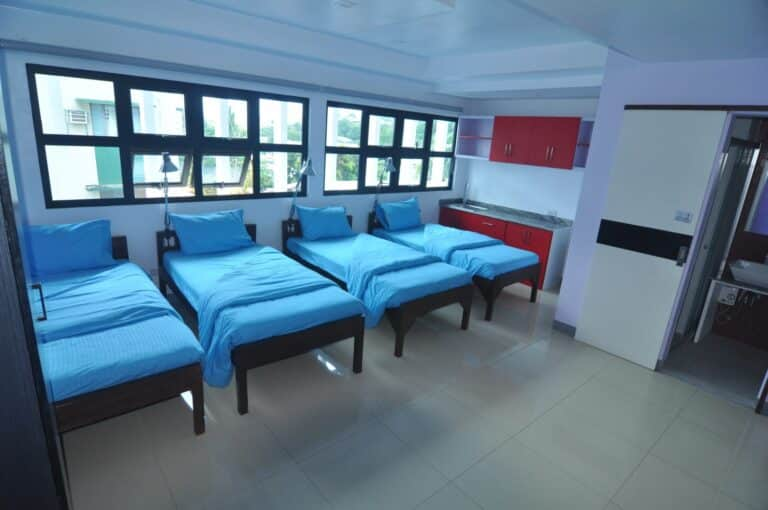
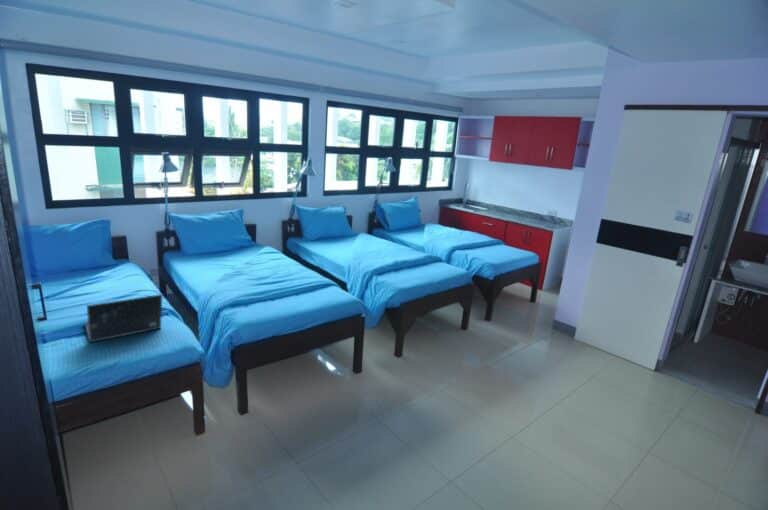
+ laptop (122, 310)
